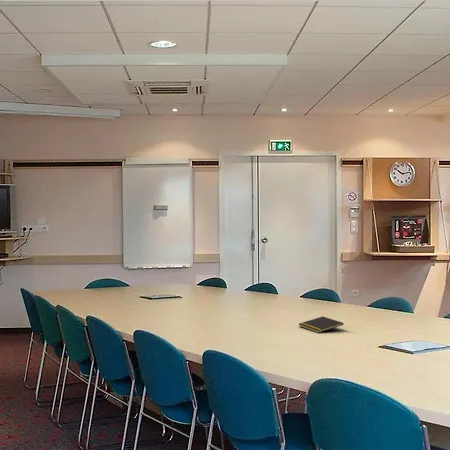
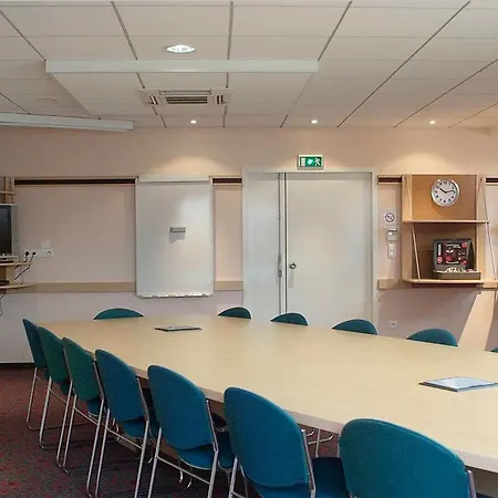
- notepad (320, 324)
